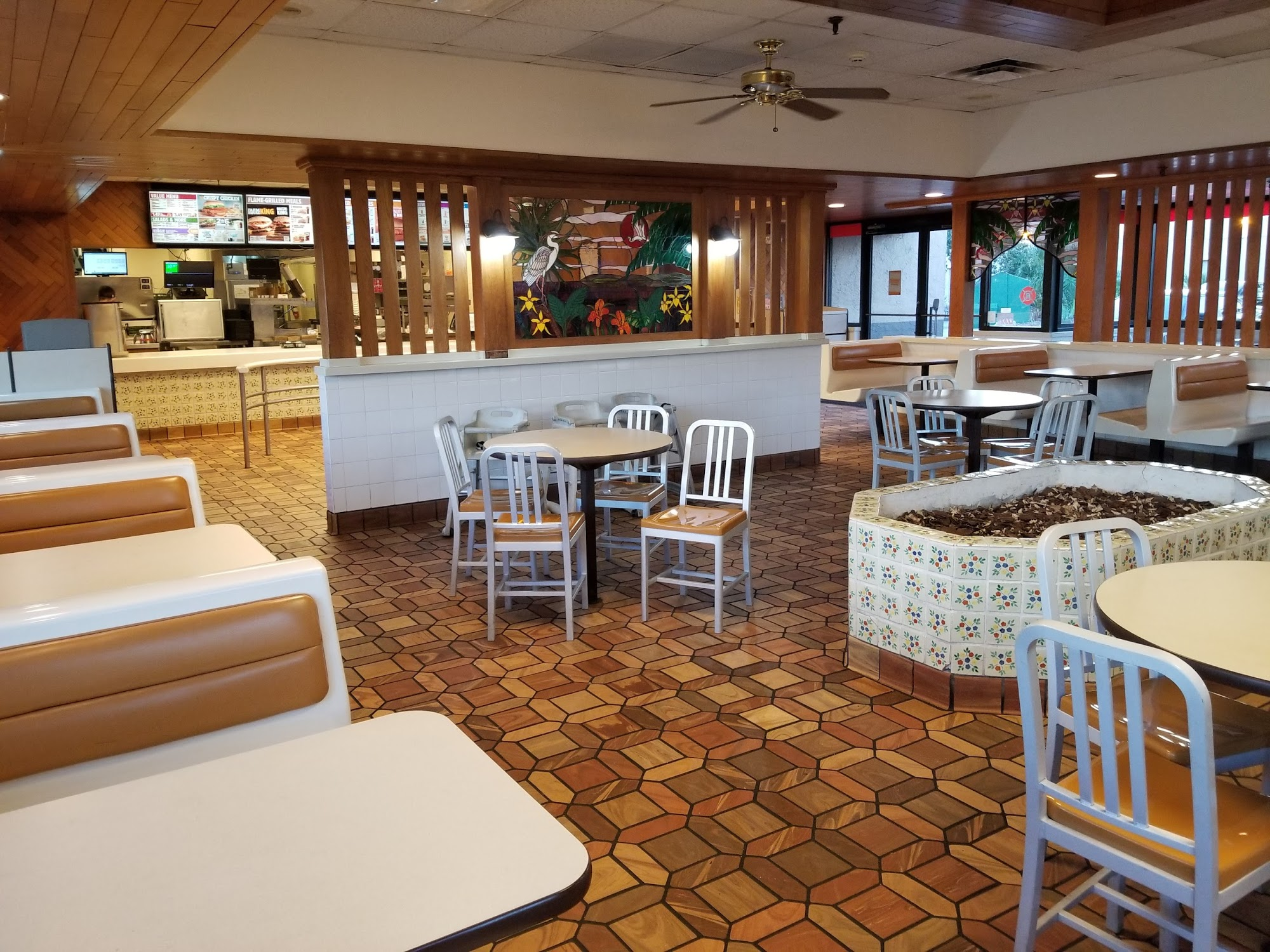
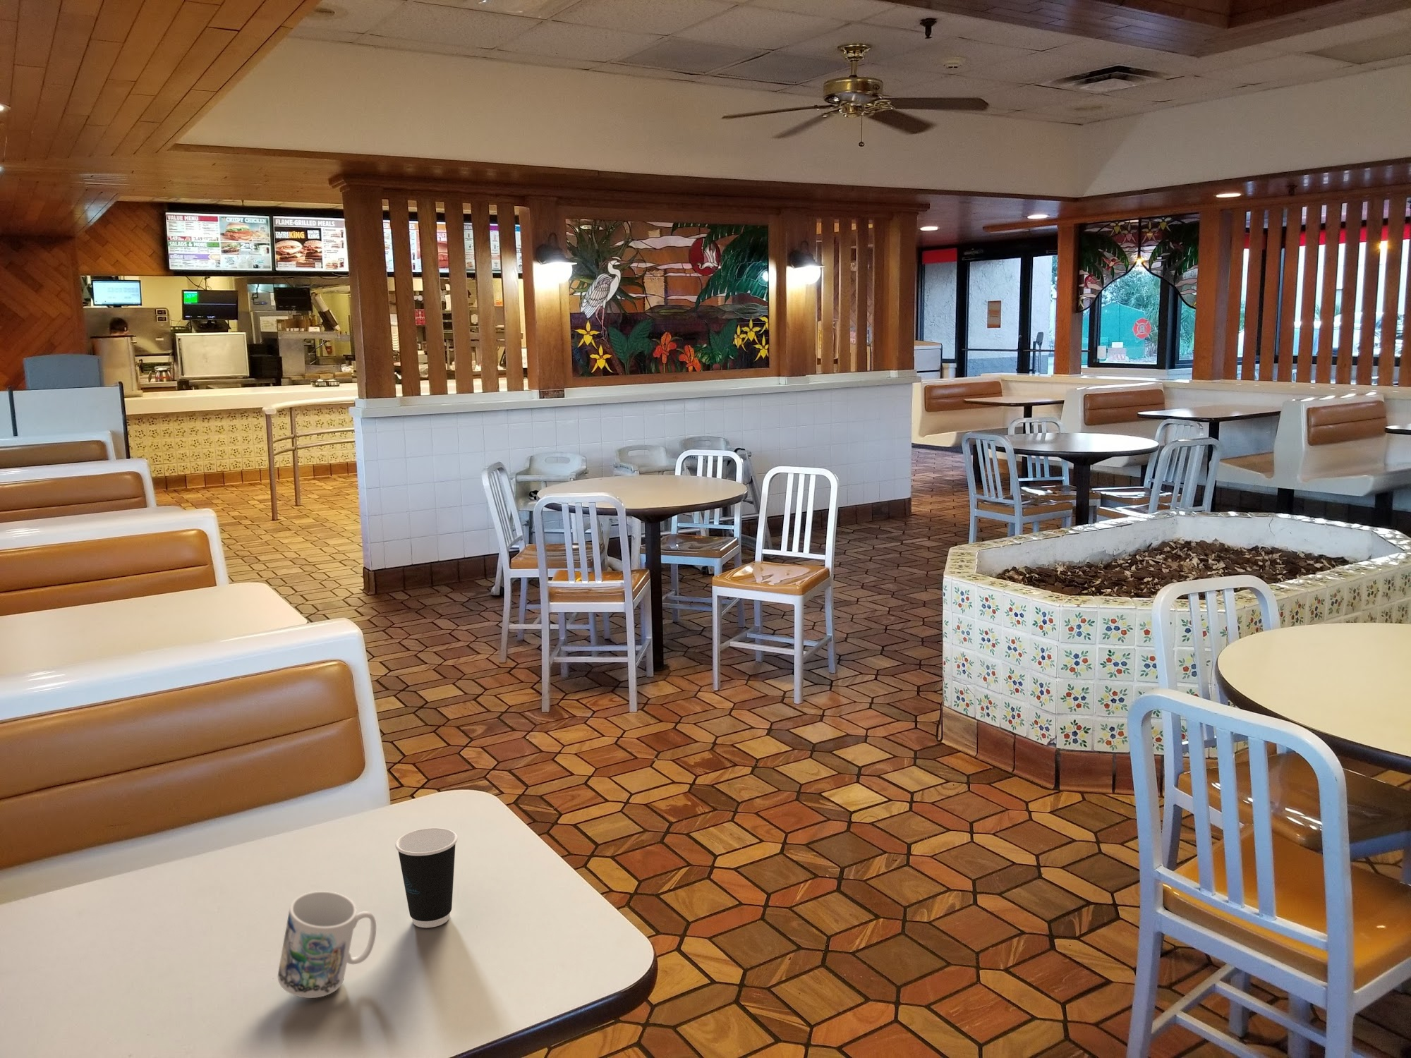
+ mug (326, 939)
+ dixie cup (428, 879)
